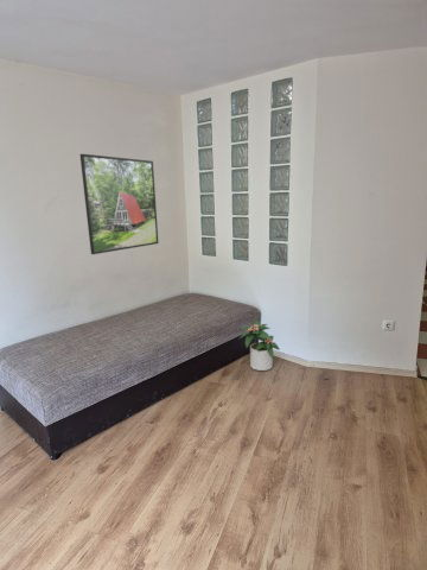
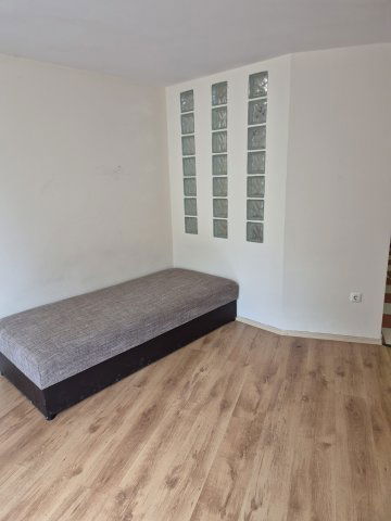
- potted plant (257, 346)
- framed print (123, 204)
